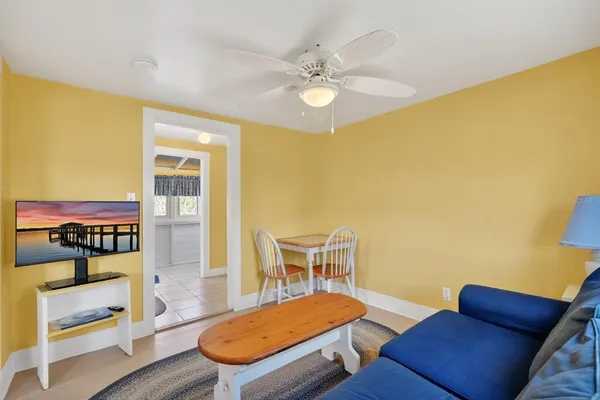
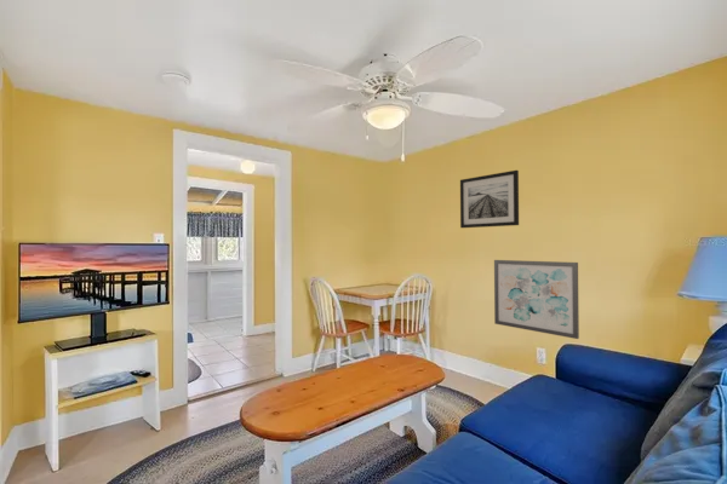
+ wall art (532, 295)
+ wall art (487, 201)
